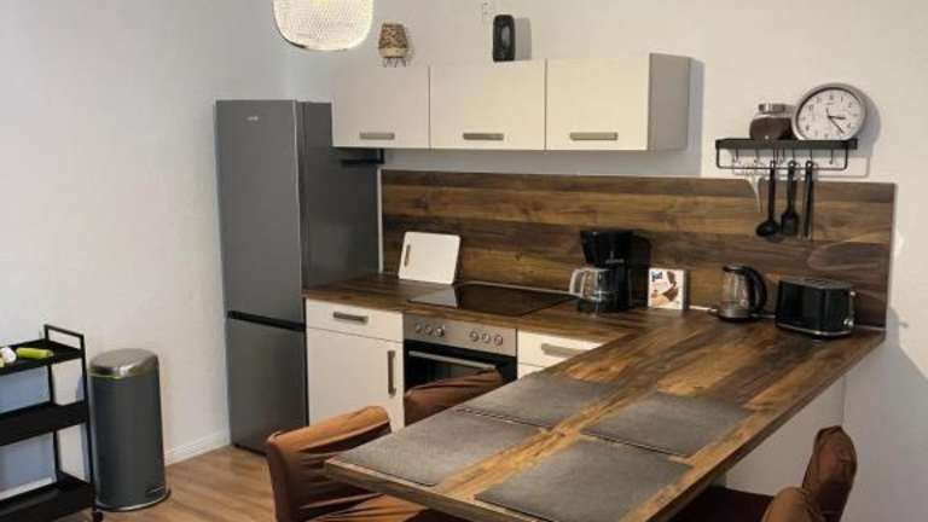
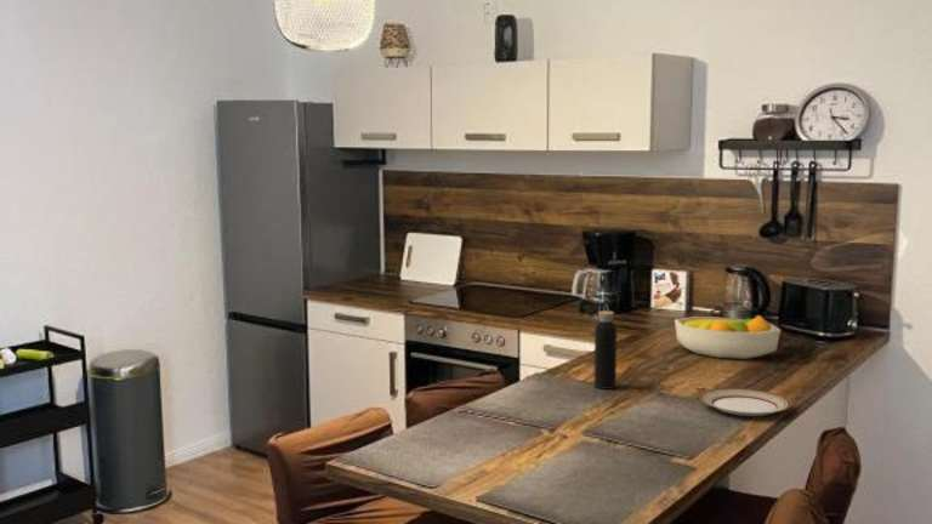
+ fruit bowl (726, 331)
+ water bottle (606, 344)
+ plate (744, 403)
